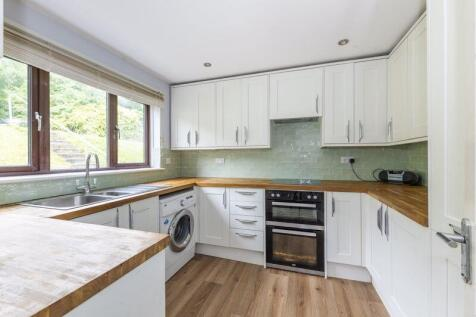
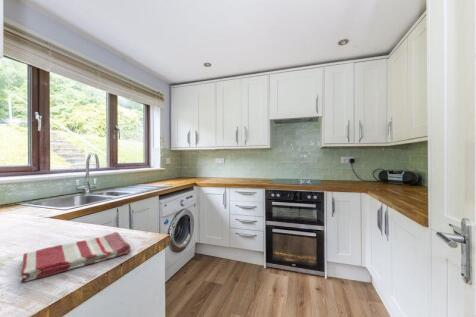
+ dish towel (79, 250)
